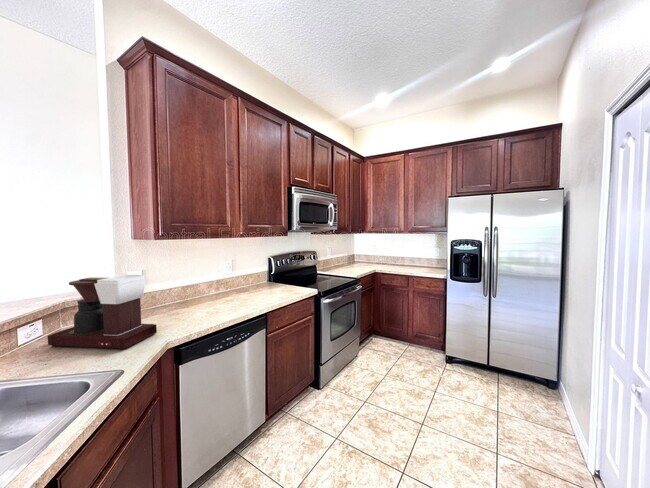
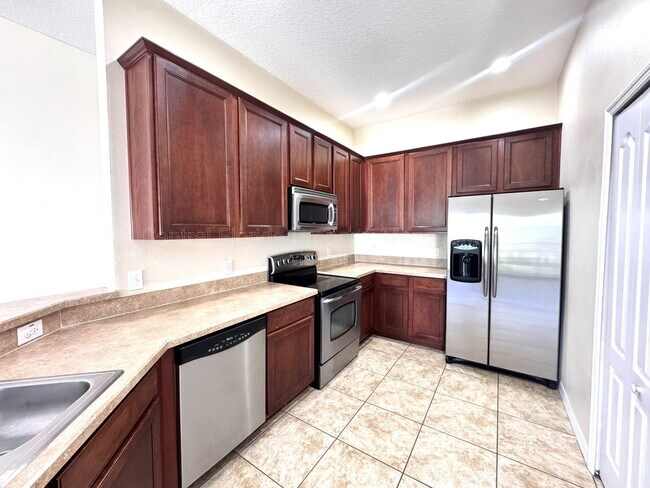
- coffee maker (104, 308)
